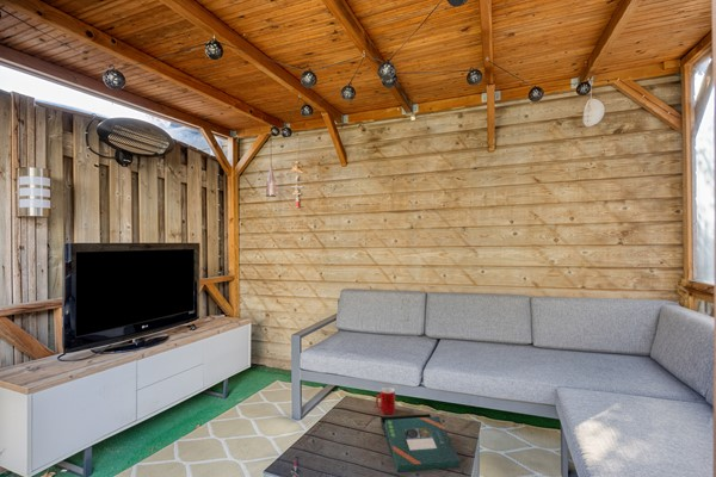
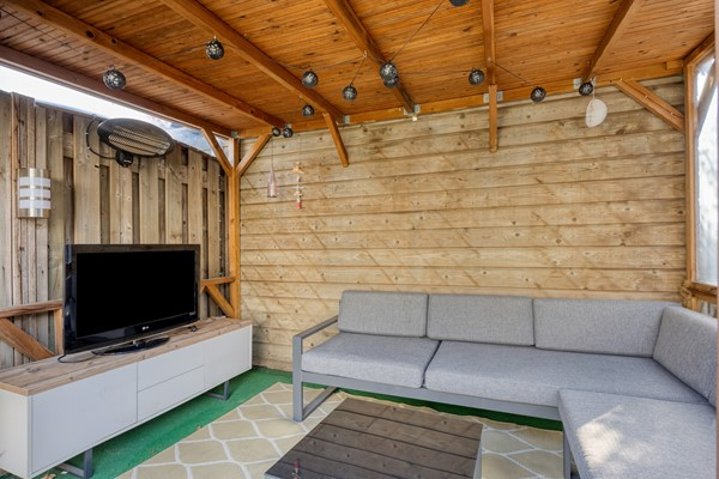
- board game (415, 434)
- cup (384, 401)
